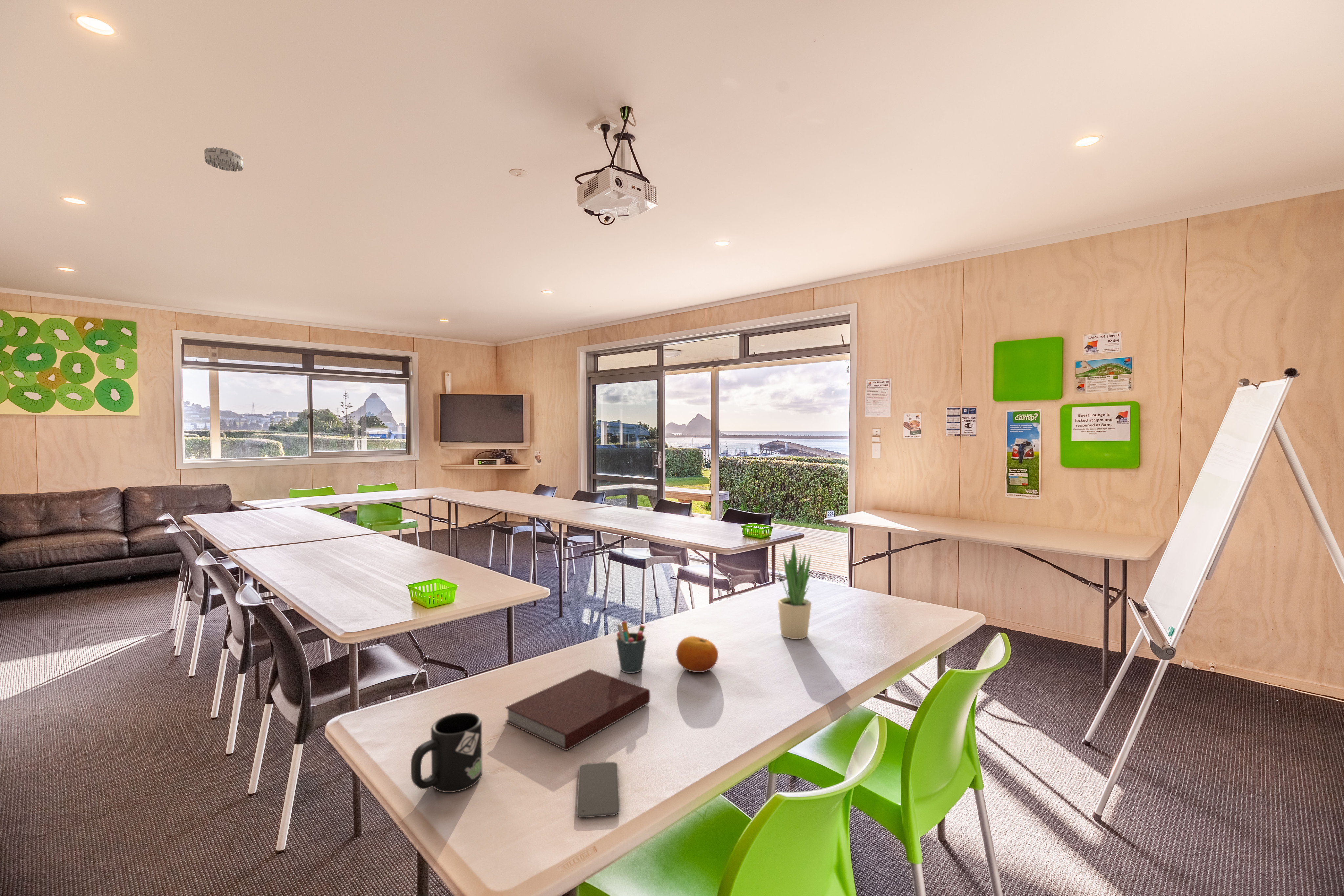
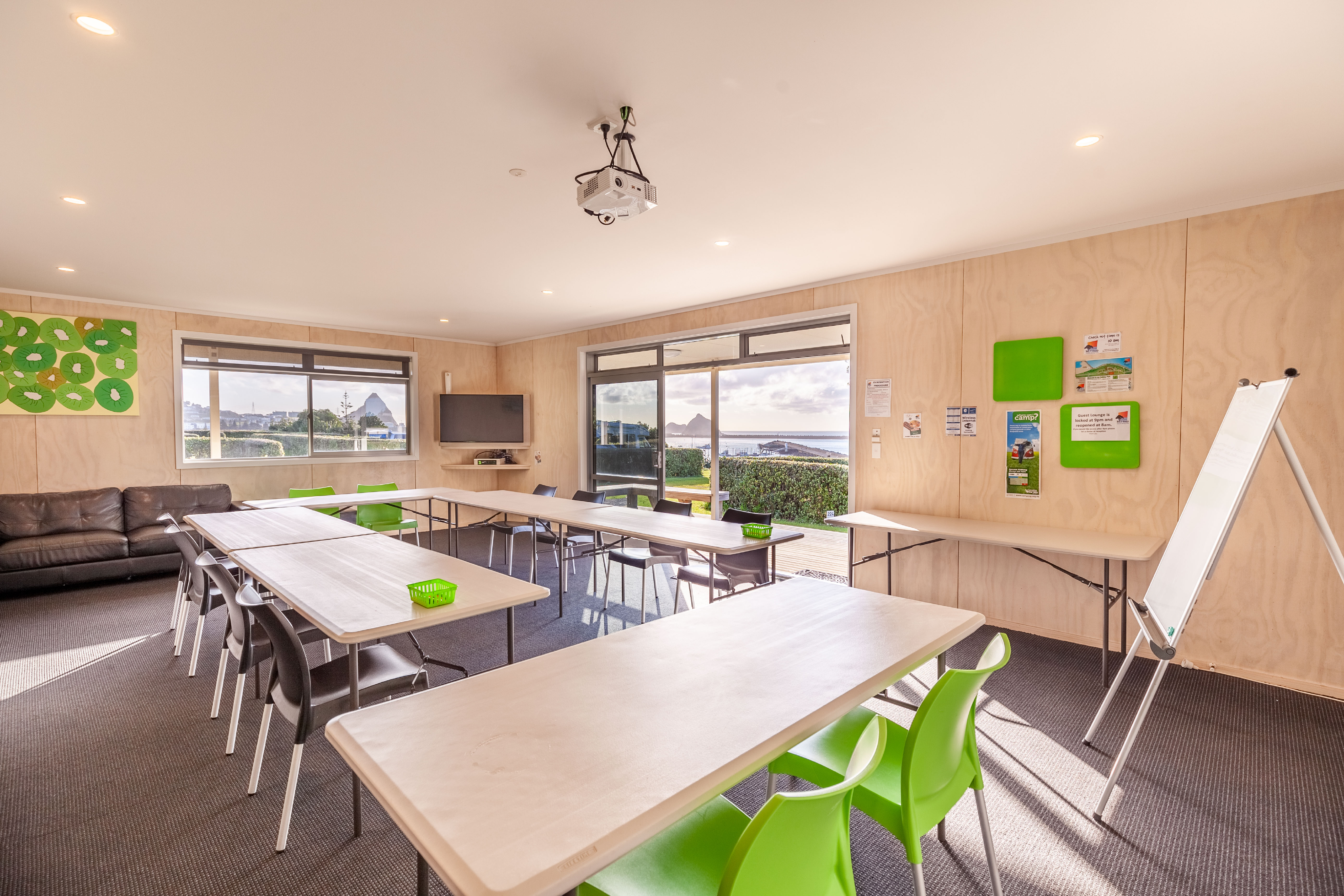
- notebook (580, 705)
- smartphone (598, 788)
- pen holder (631, 644)
- smoke detector (224, 159)
- mug (447, 755)
- fruit (697, 653)
- potted plant (797, 588)
